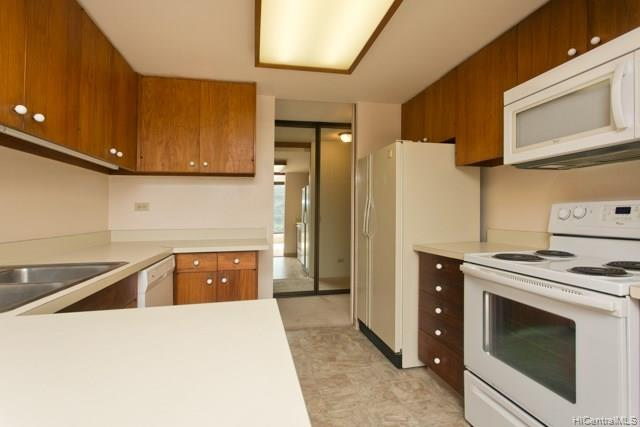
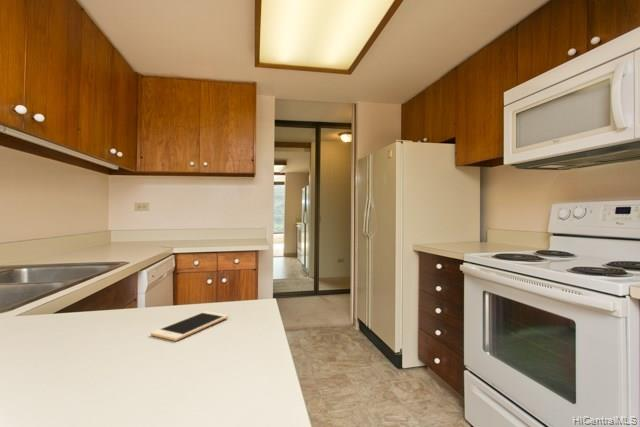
+ cell phone (192, 324)
